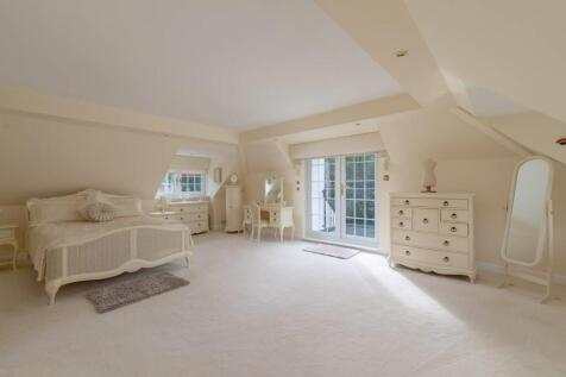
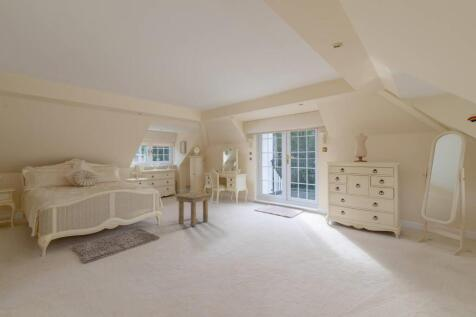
+ side table (193, 208)
